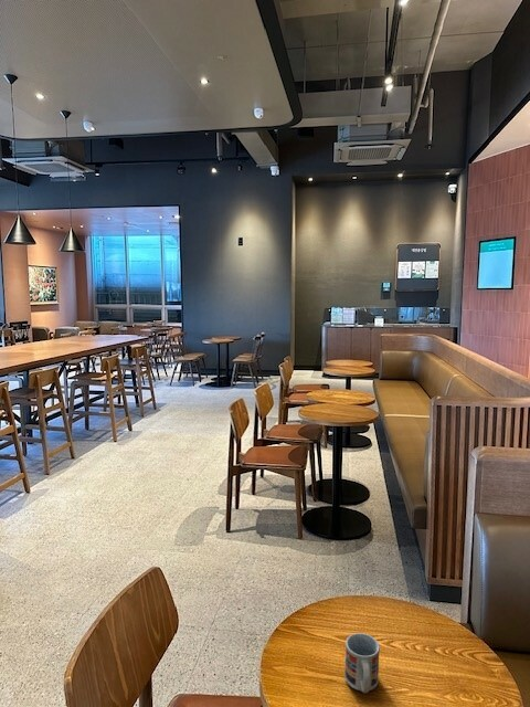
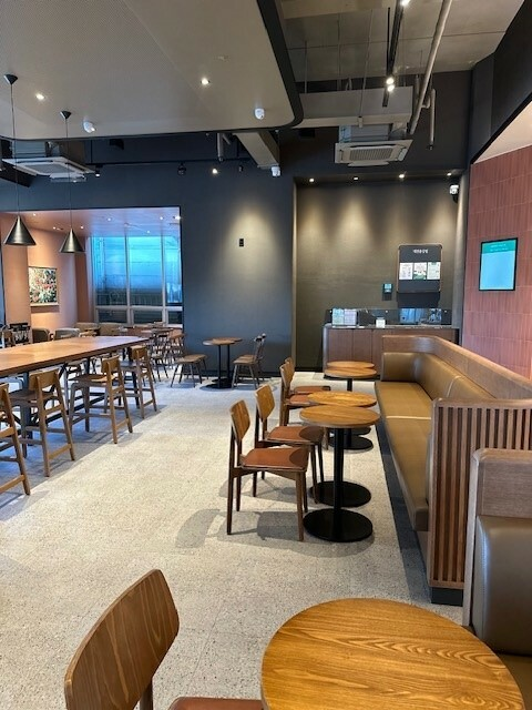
- cup (363, 666)
